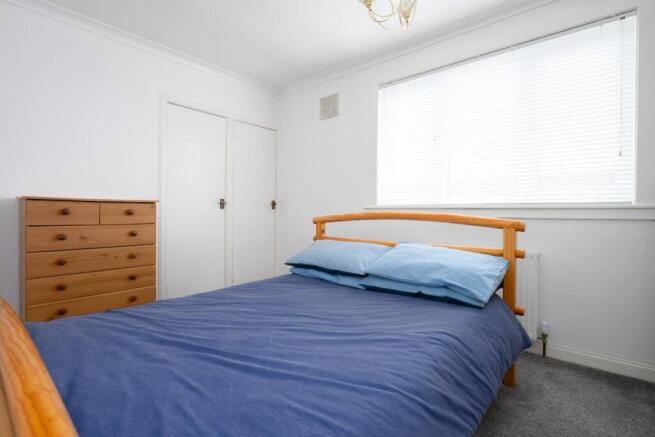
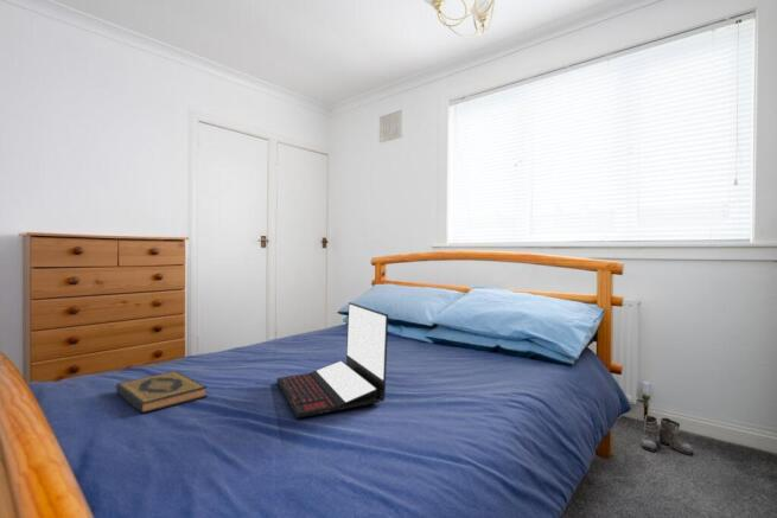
+ boots (661, 433)
+ laptop (331, 364)
+ hardback book (160, 389)
